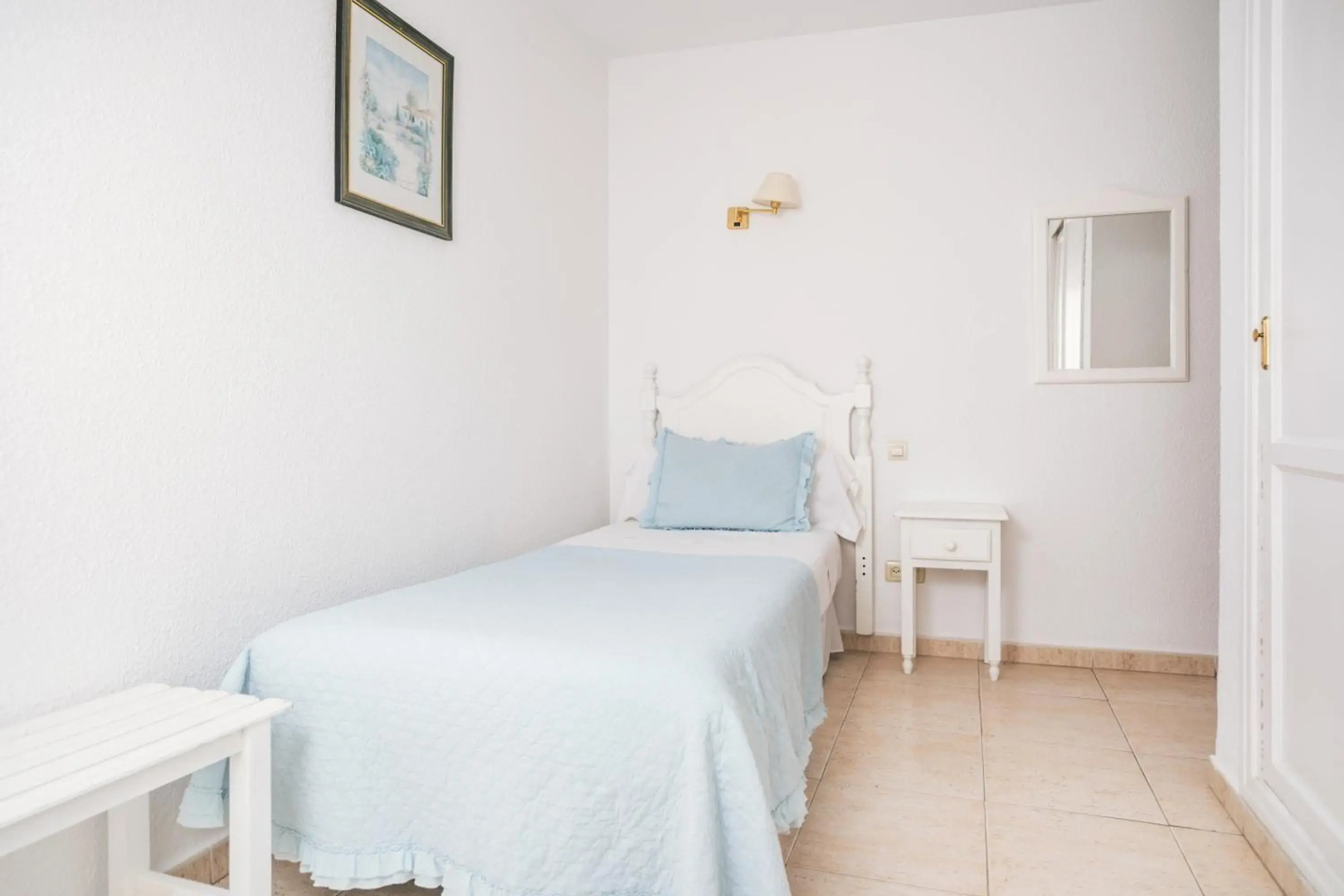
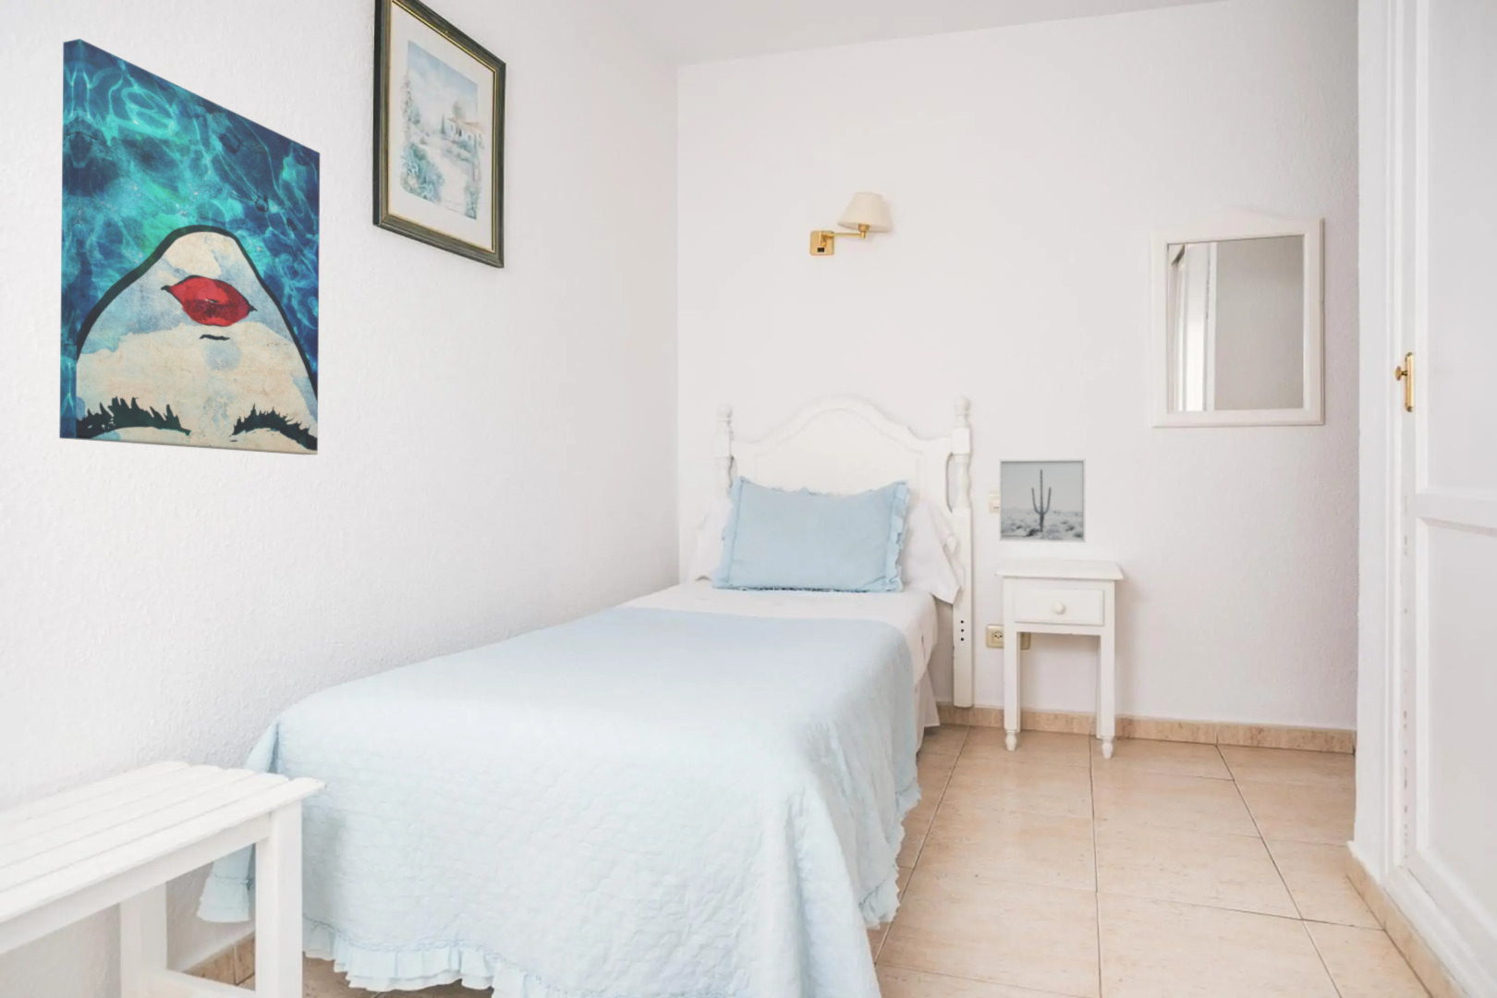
+ wall art (1041, 500)
+ wall art (207, 275)
